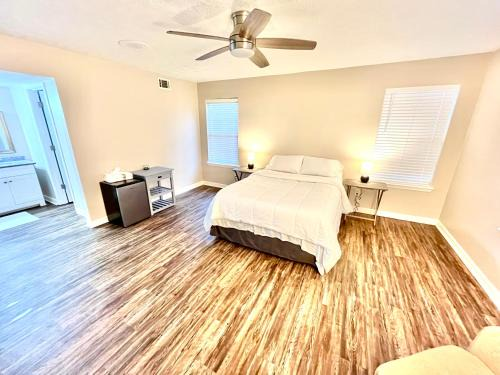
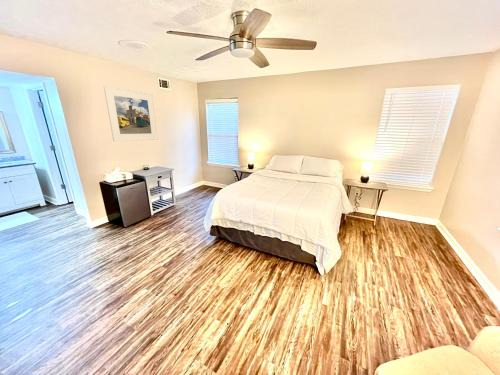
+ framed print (134, 116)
